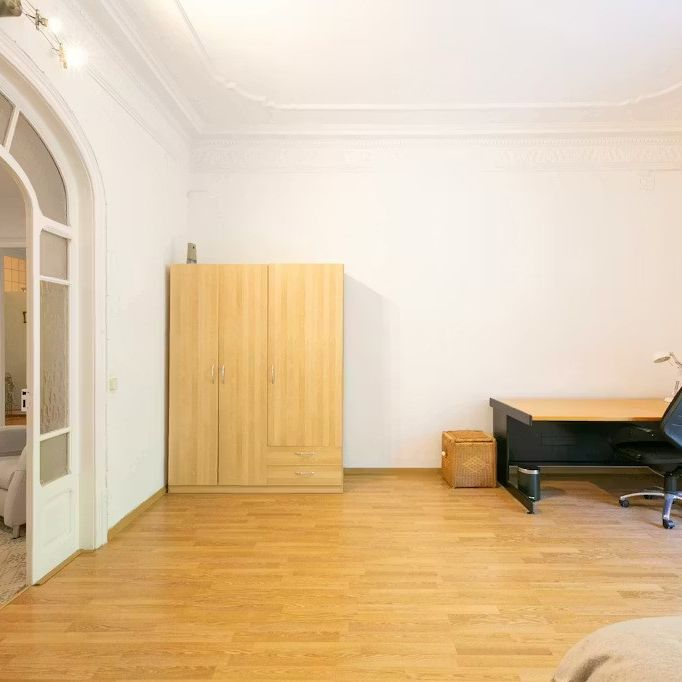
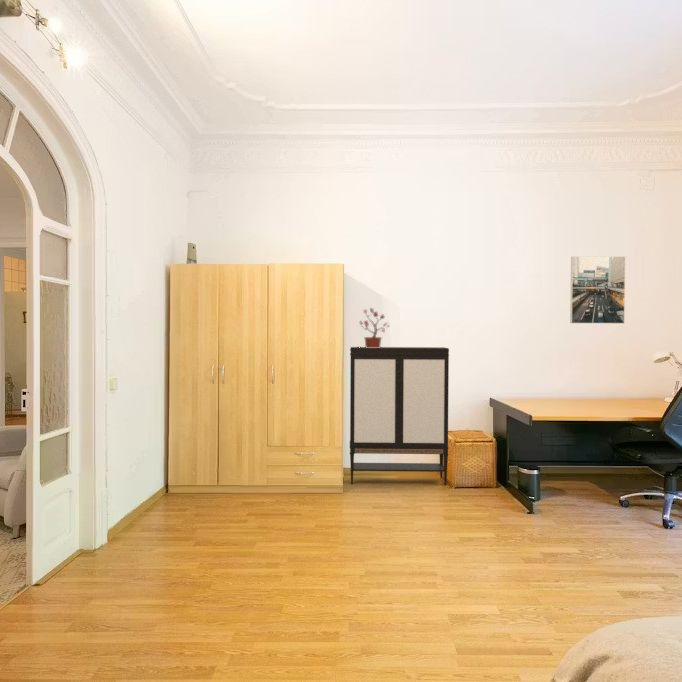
+ potted plant (374, 327)
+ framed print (597, 290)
+ storage cabinet (397, 414)
